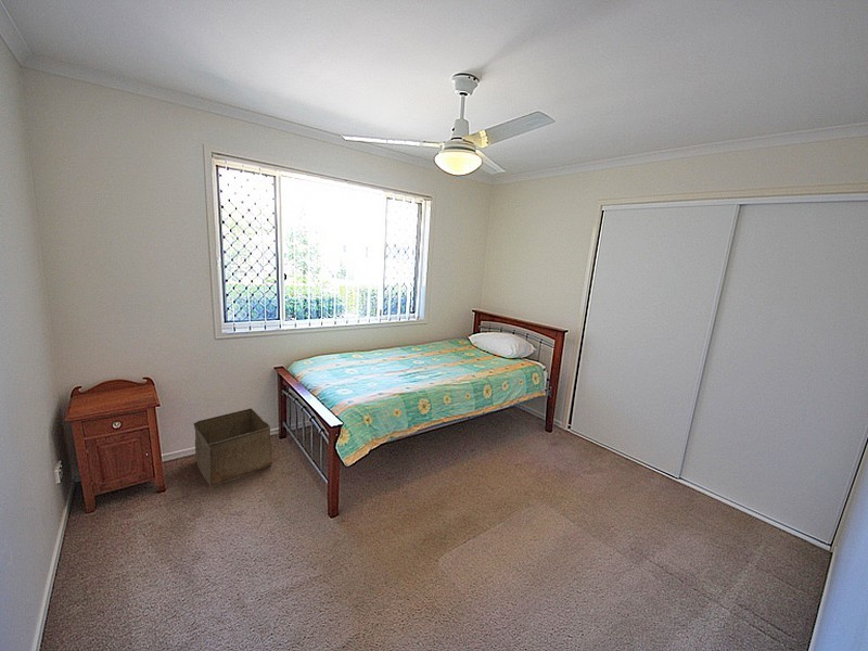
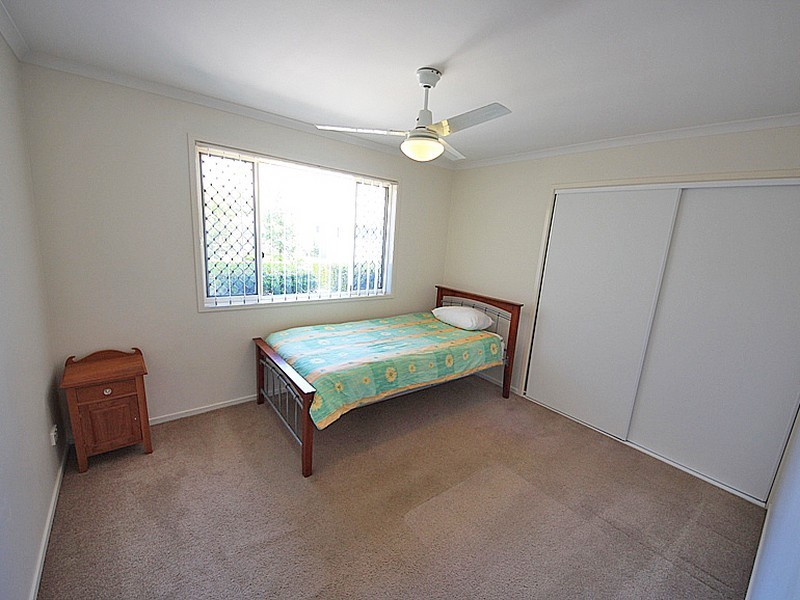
- storage bin (232, 443)
